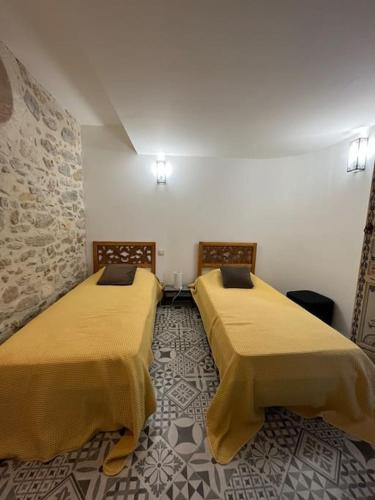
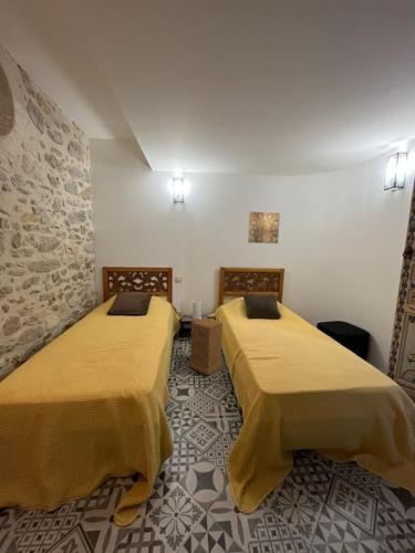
+ wall art (263, 228)
+ nightstand (206, 344)
